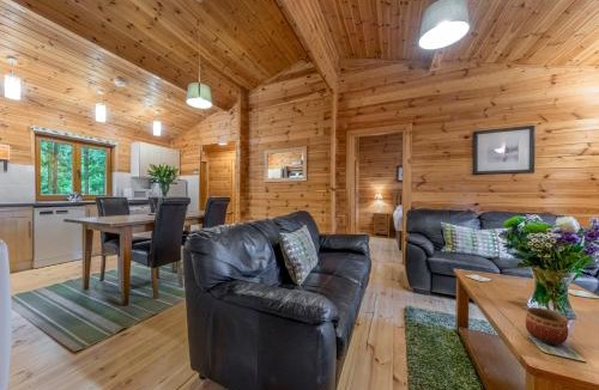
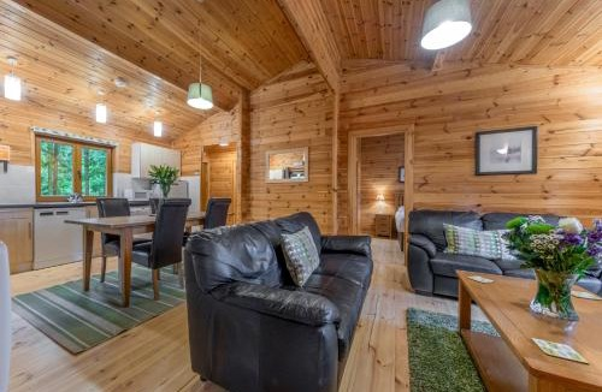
- bowl (545, 327)
